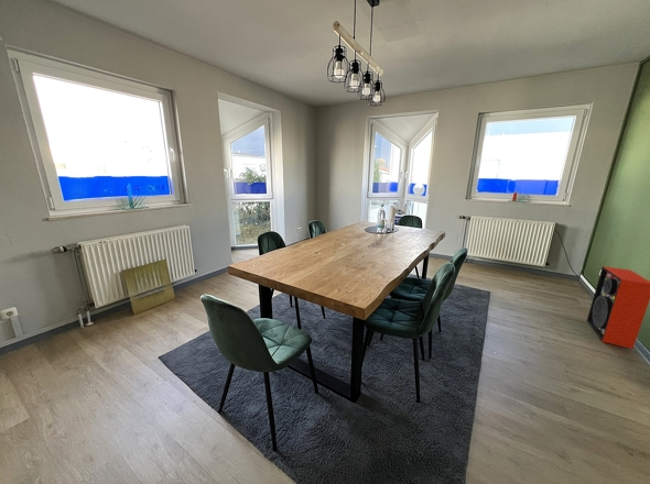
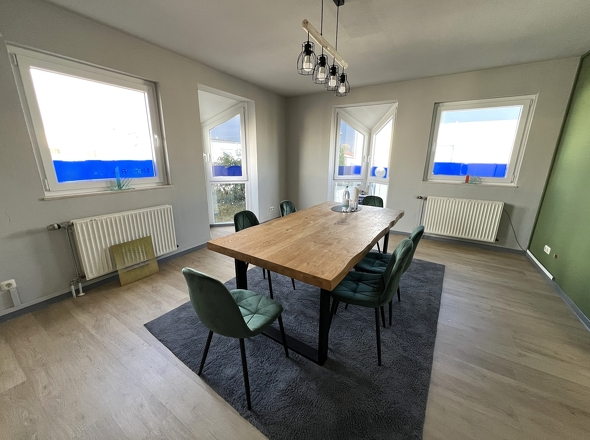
- speaker (616, 305)
